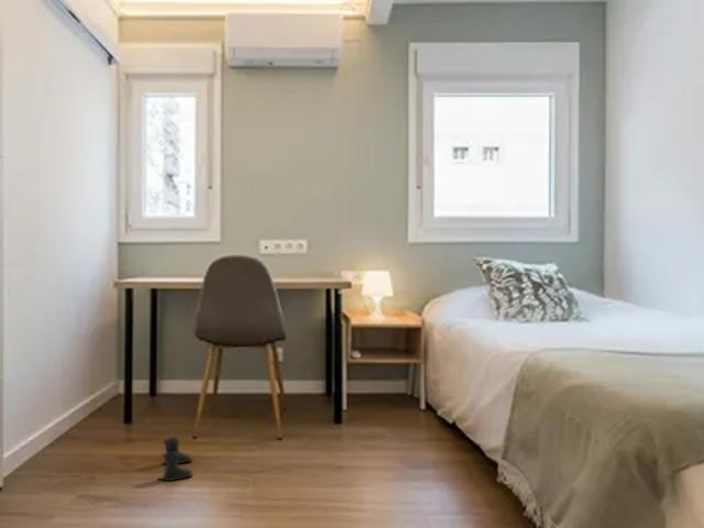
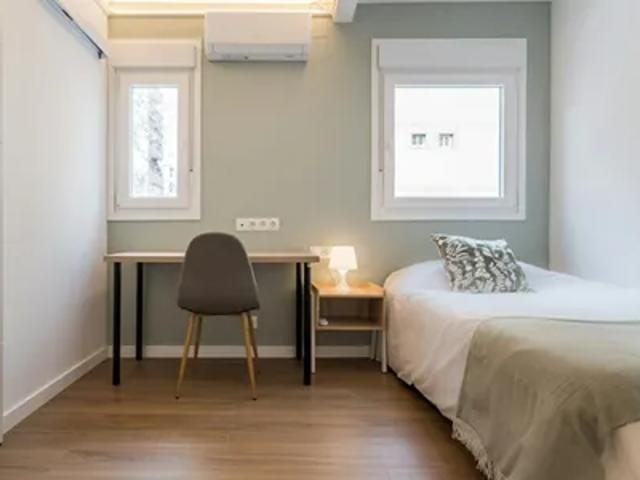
- boots (176, 457)
